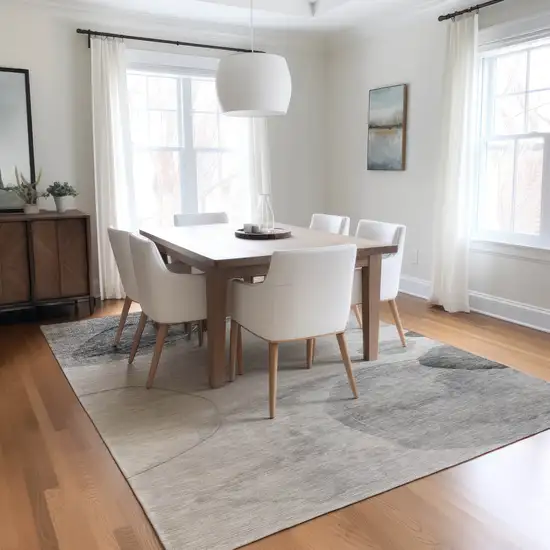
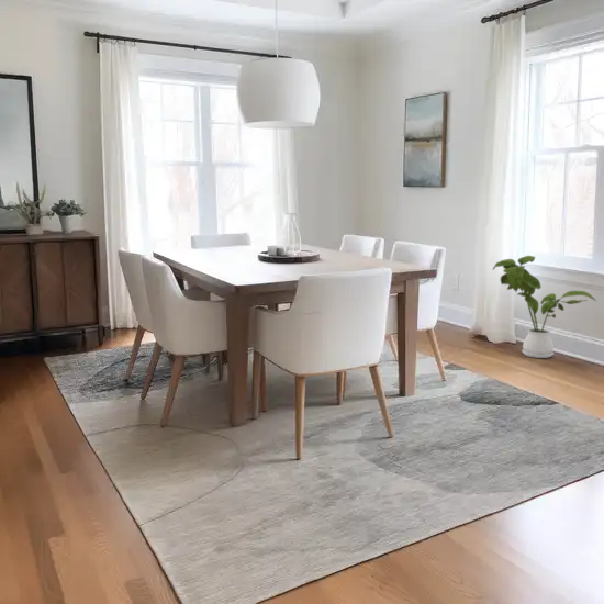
+ house plant (533, 306)
